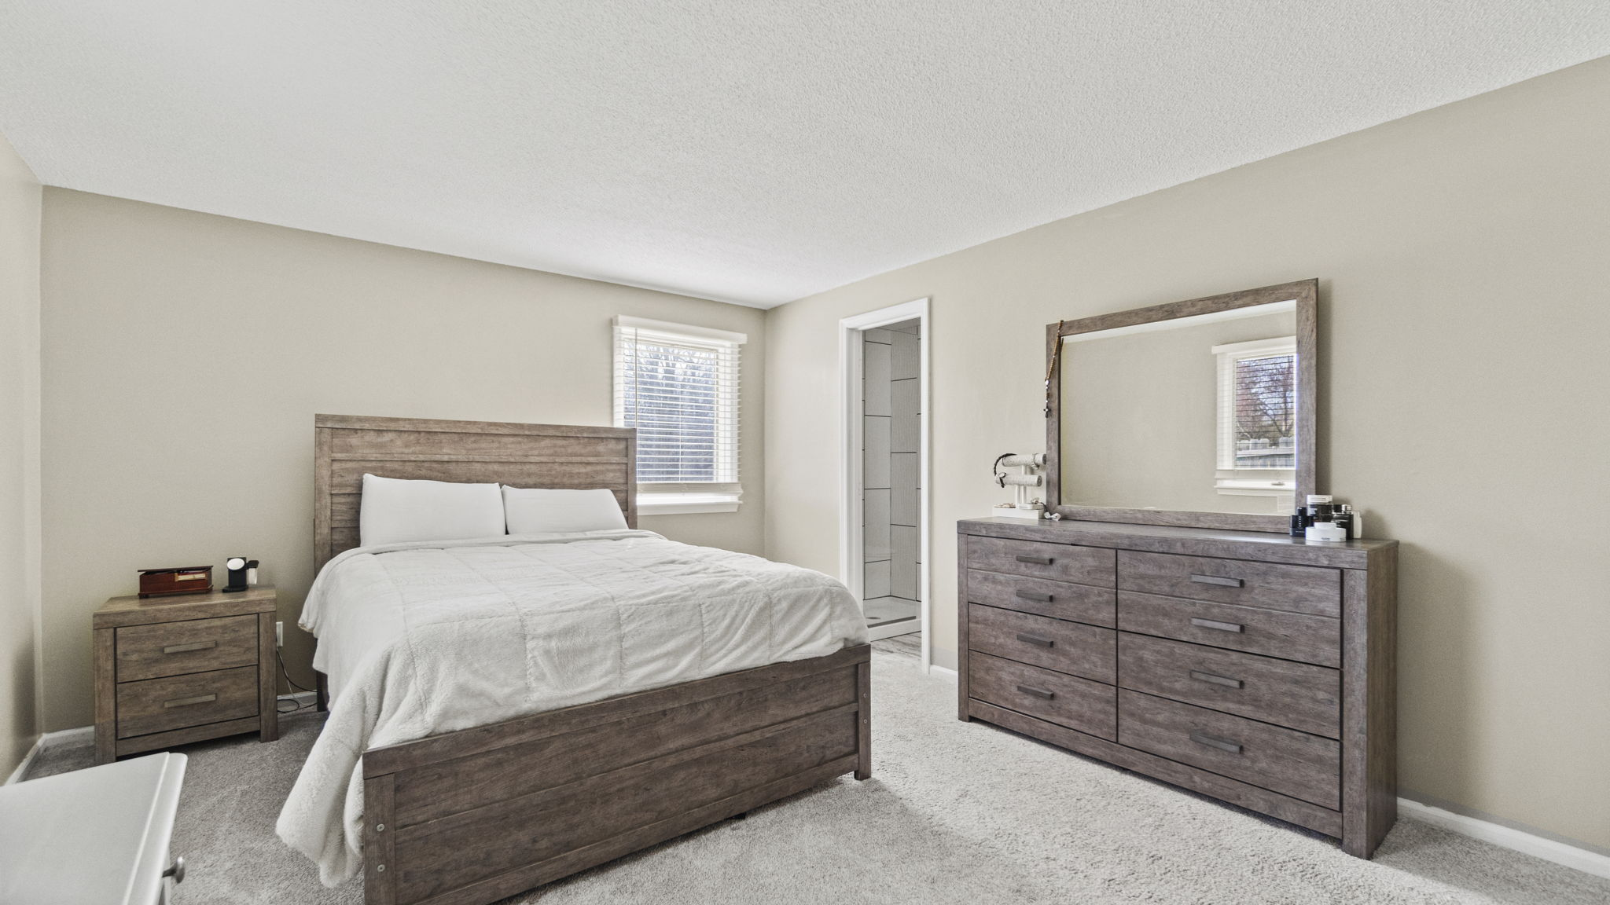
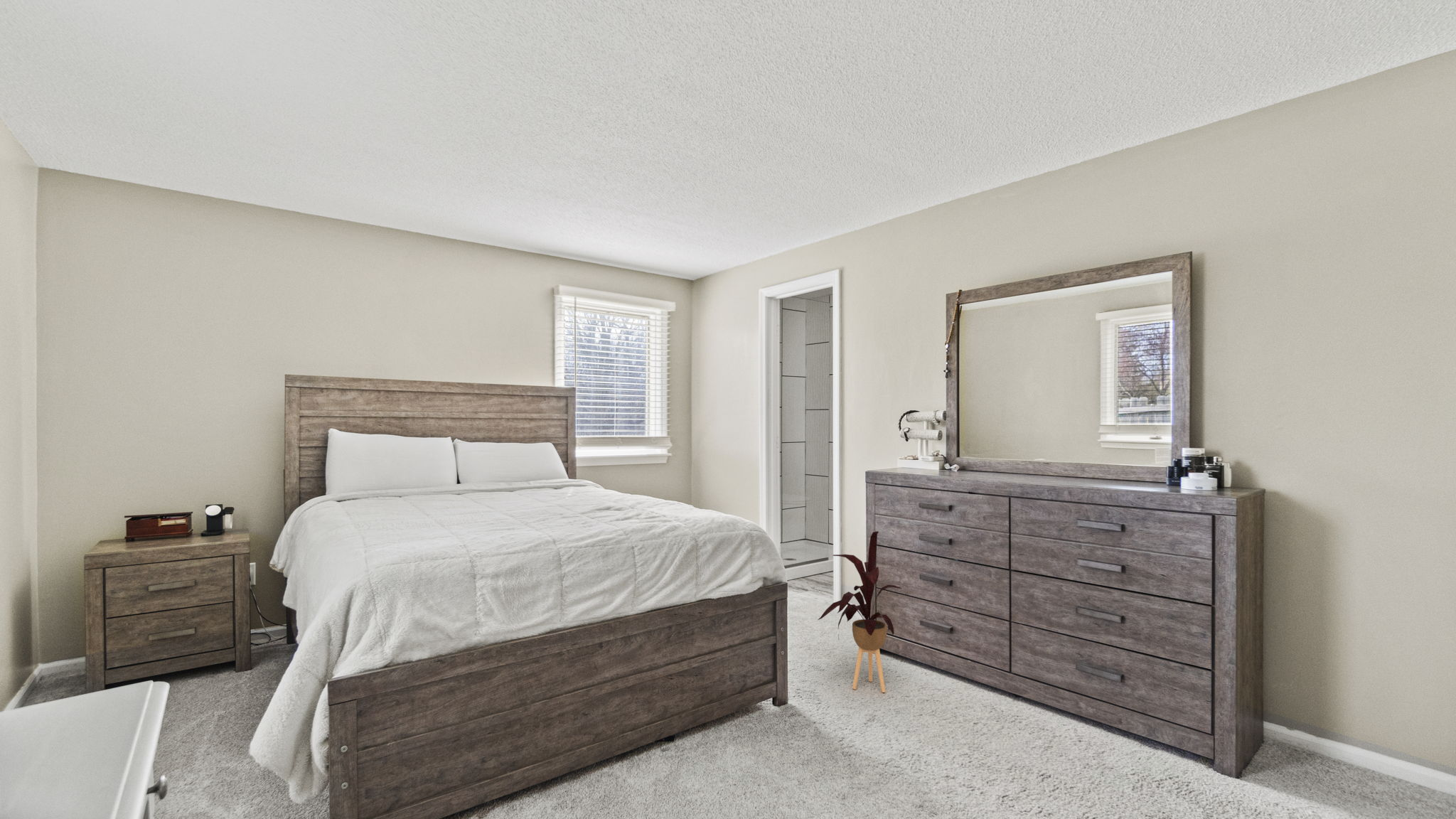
+ house plant (860, 608)
